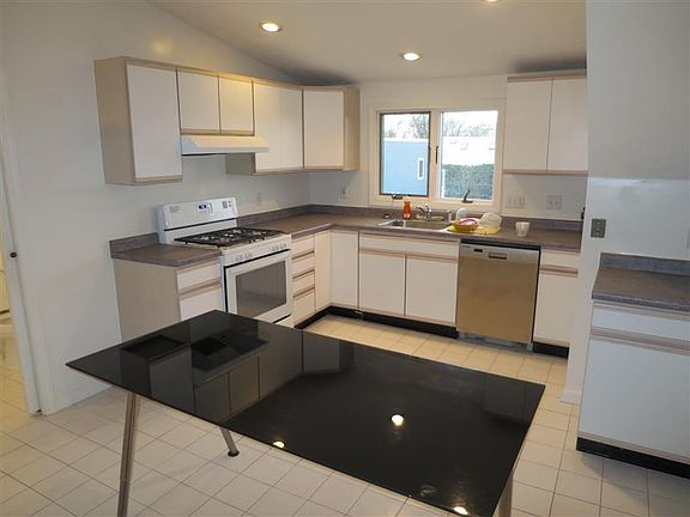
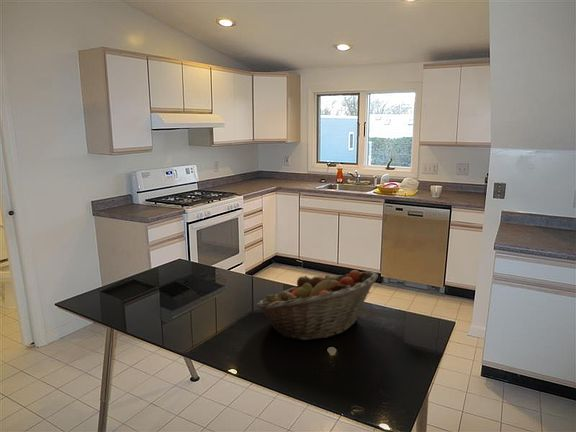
+ fruit basket (318, 298)
